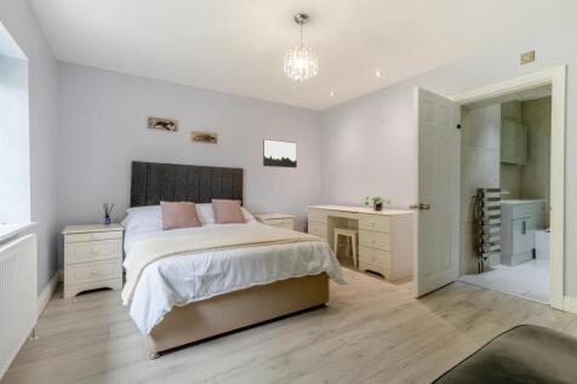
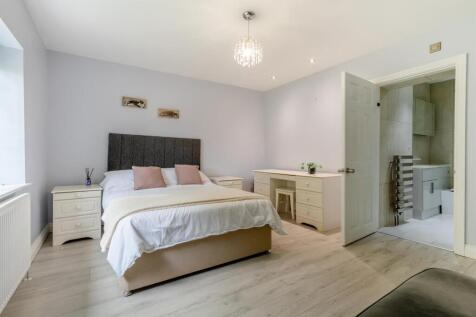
- wall art (280, 154)
